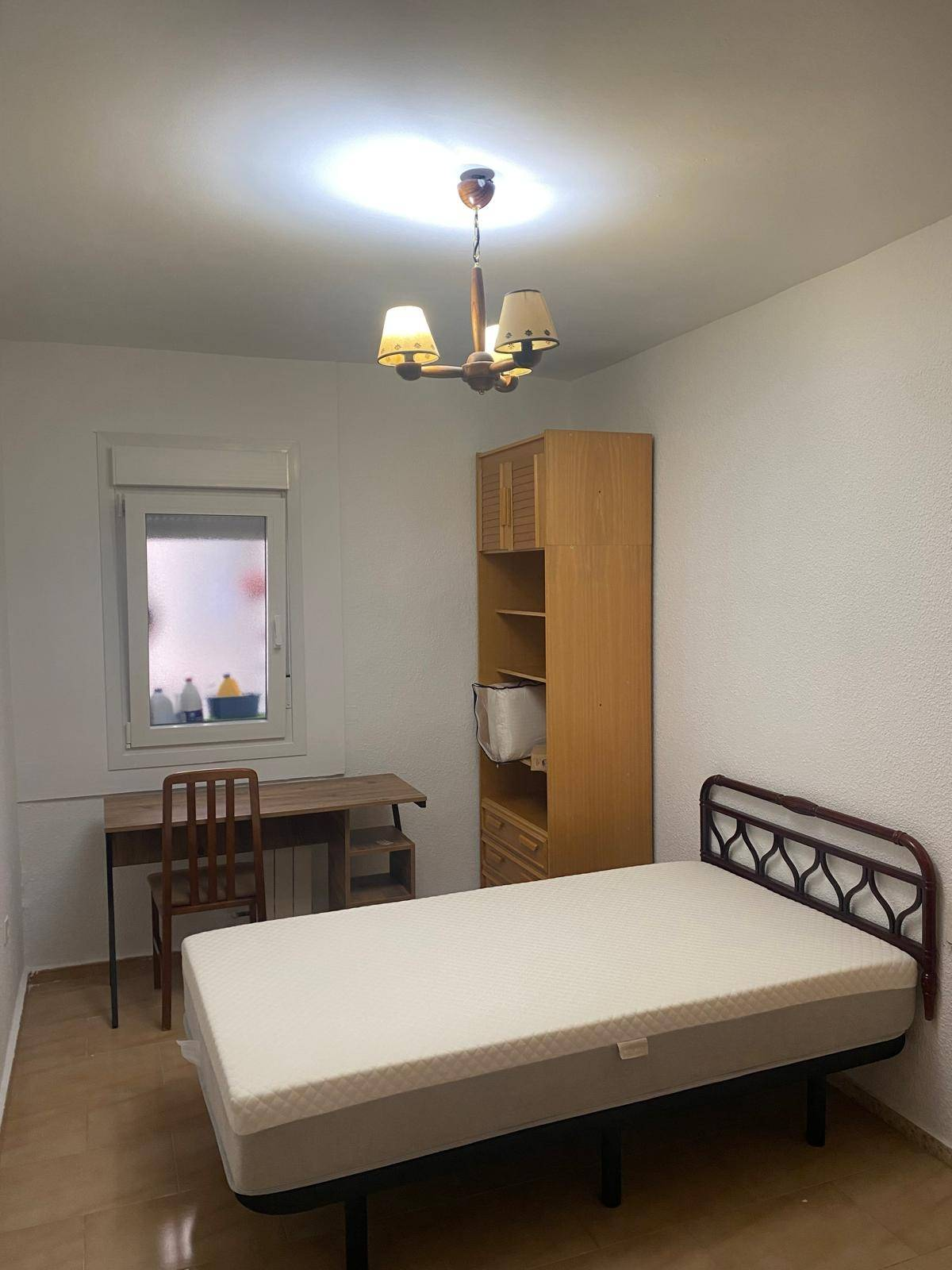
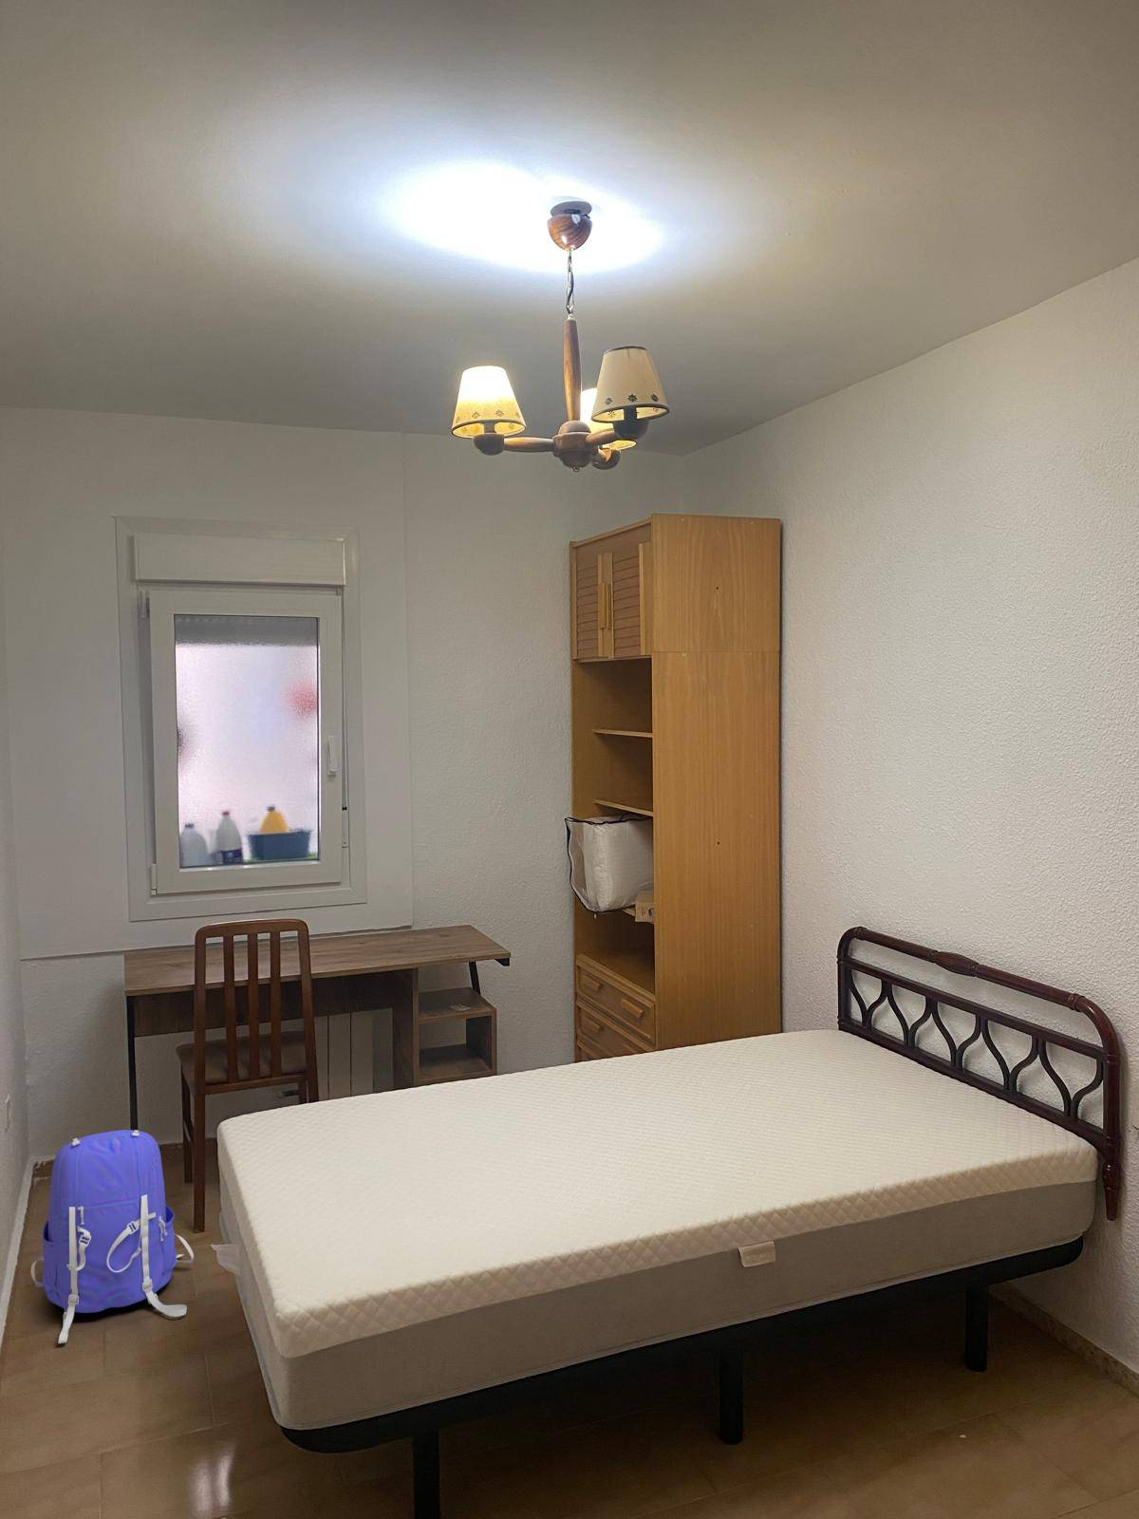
+ backpack (112, 1218)
